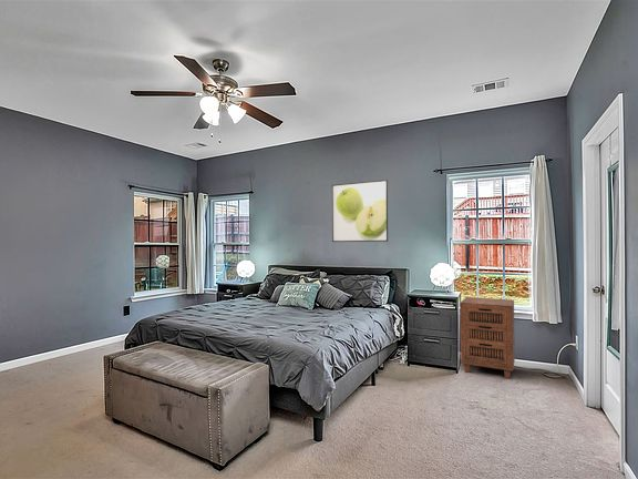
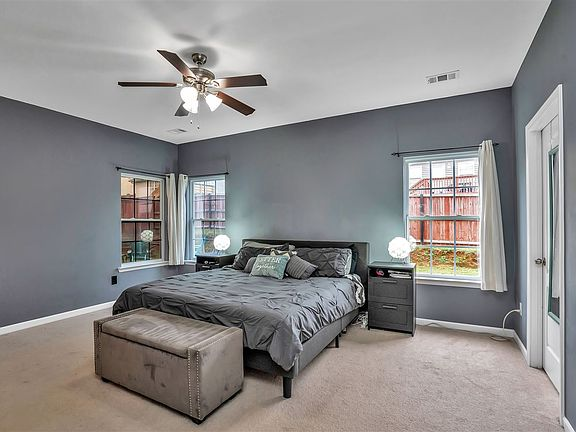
- cabinet (487, 335)
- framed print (359, 212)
